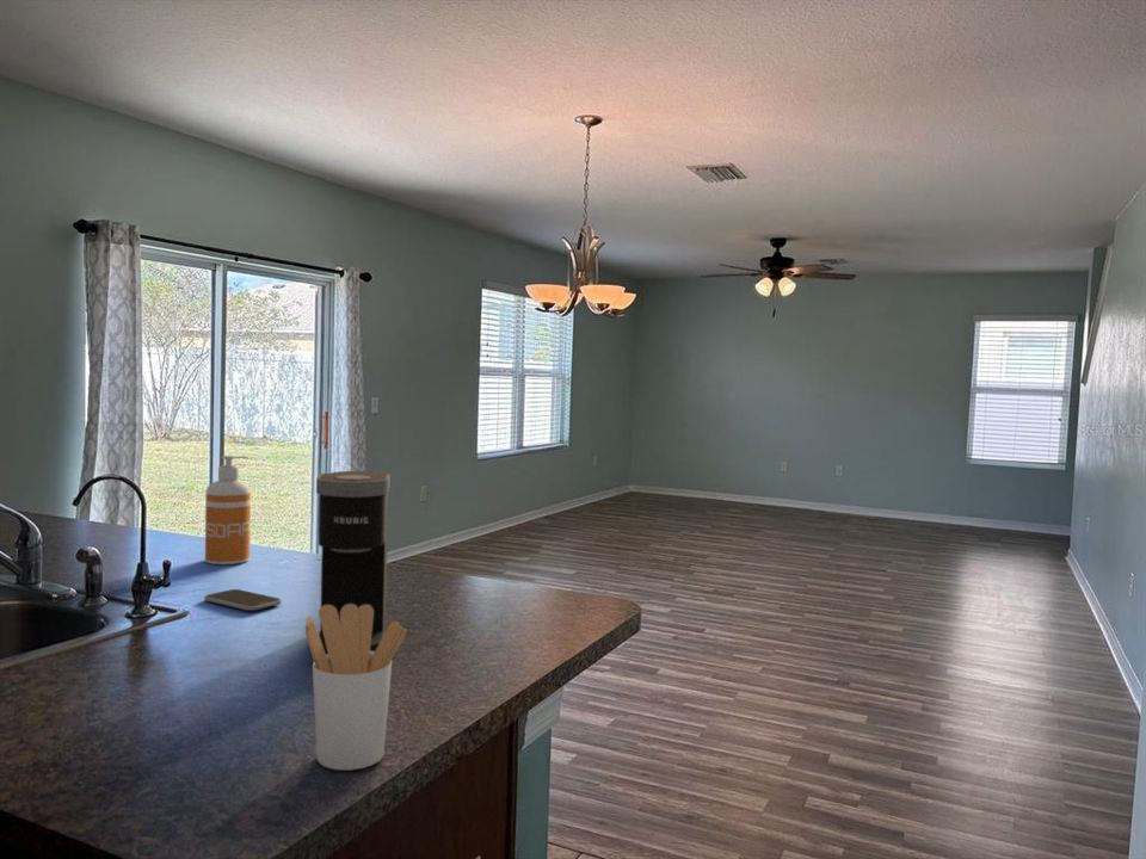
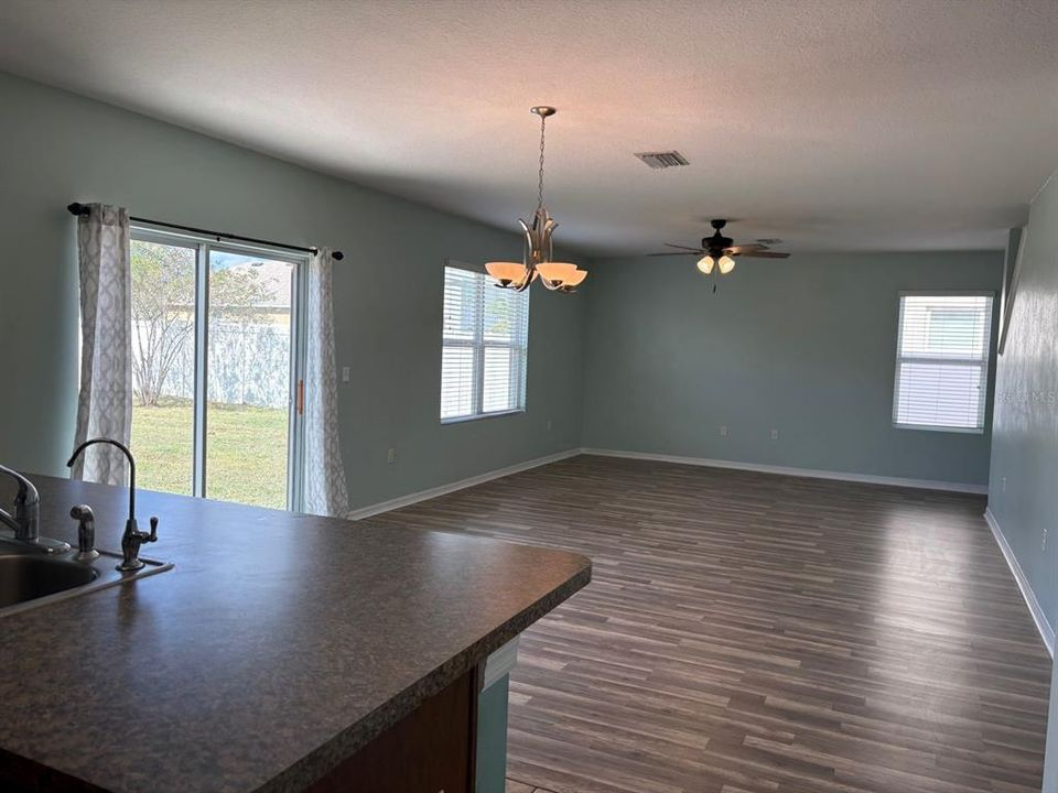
- utensil holder (349, 679)
- soap dispenser (228, 508)
- coffee maker (355, 557)
- smartphone (242, 599)
